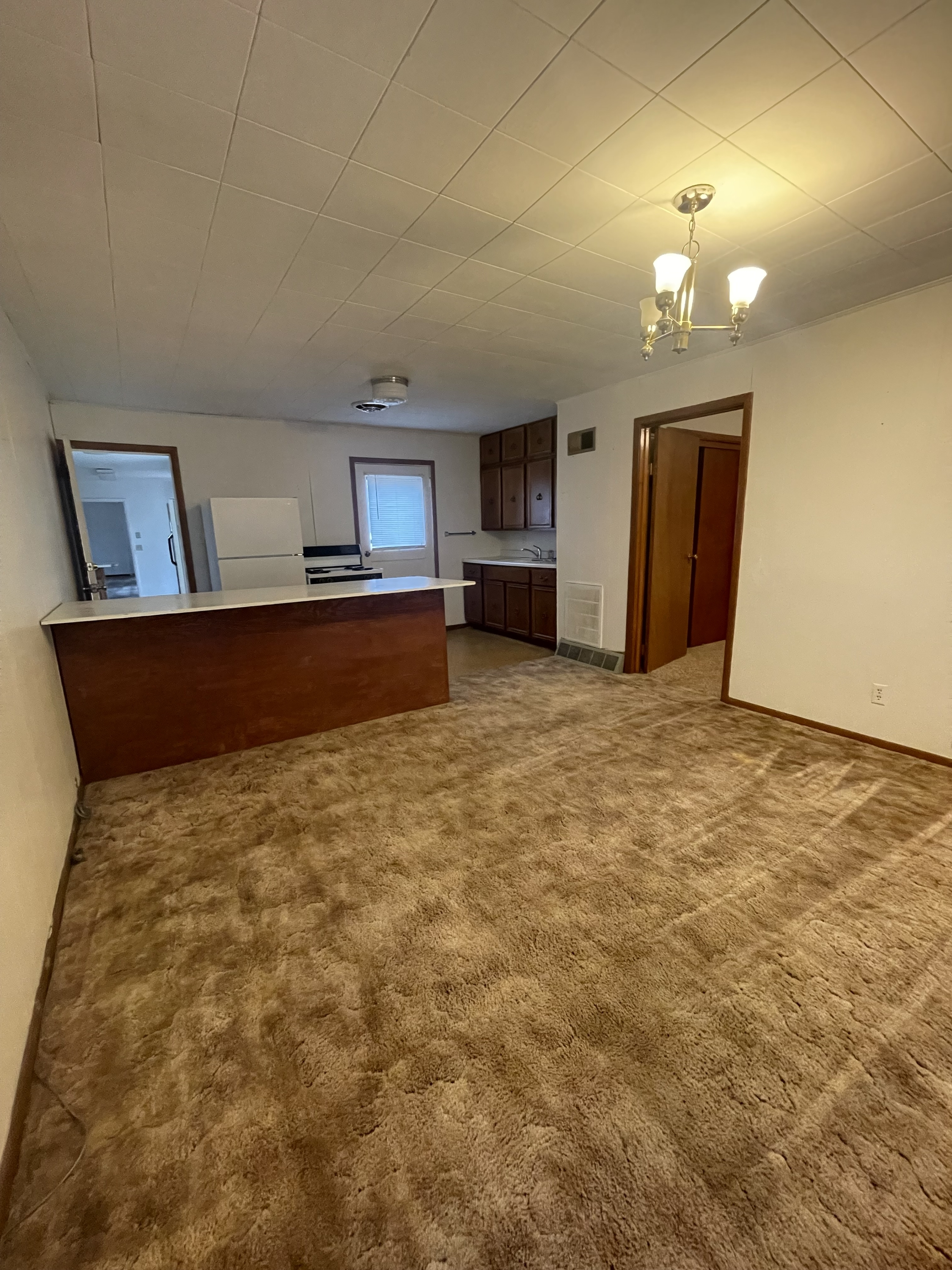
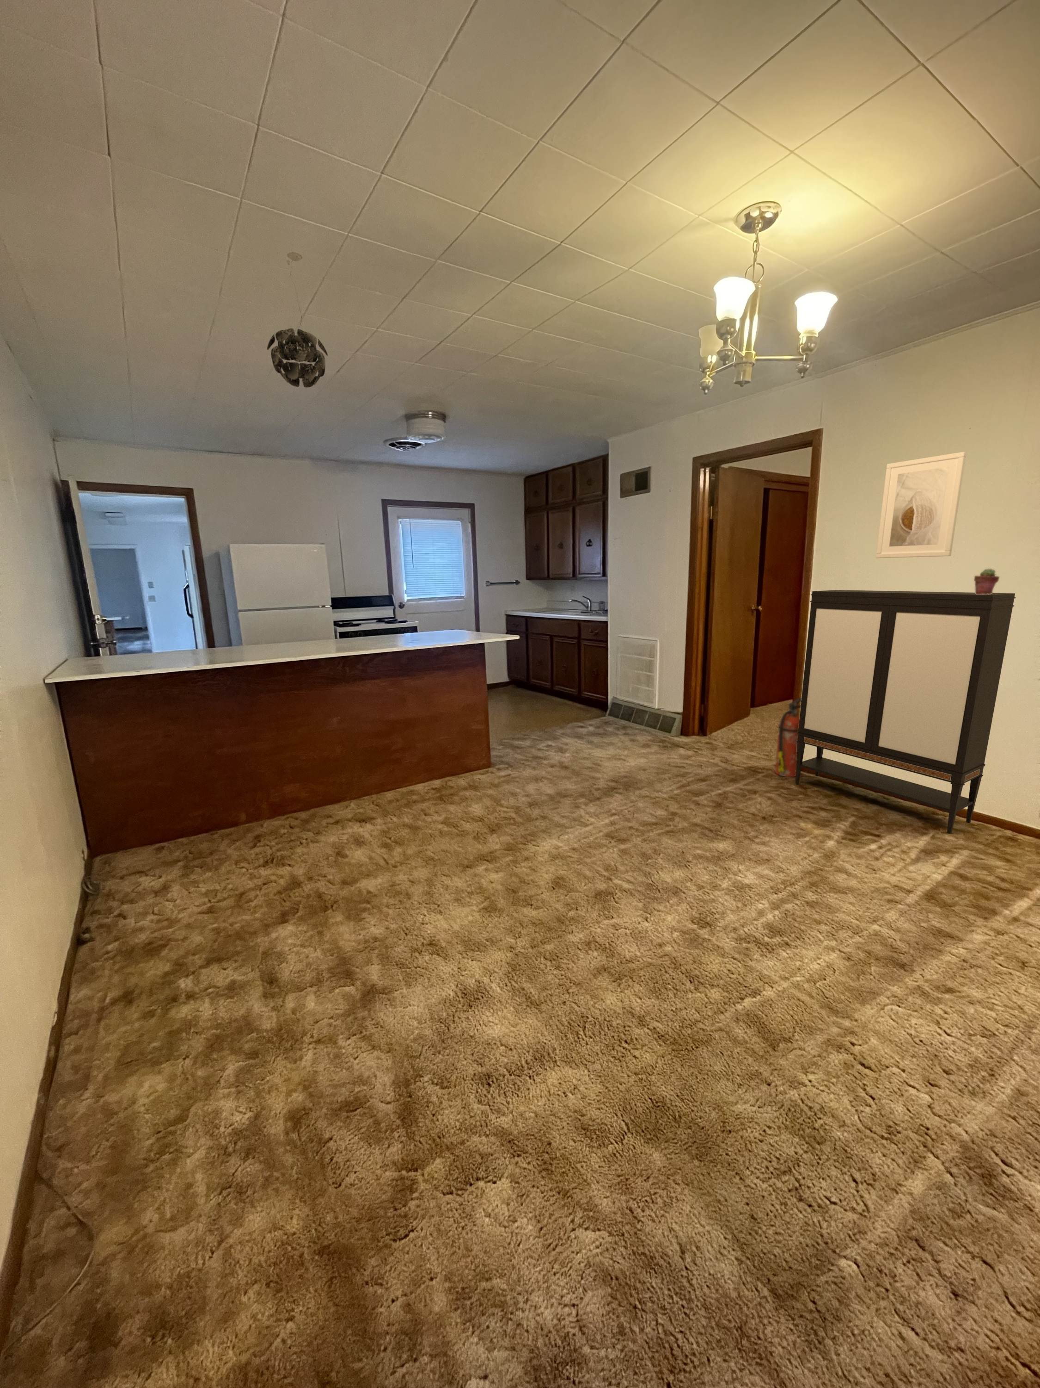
+ storage cabinet (888, 701)
+ fire extinguisher (790, 737)
+ pendant light (295, 325)
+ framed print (918, 508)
+ potted succulent (985, 580)
